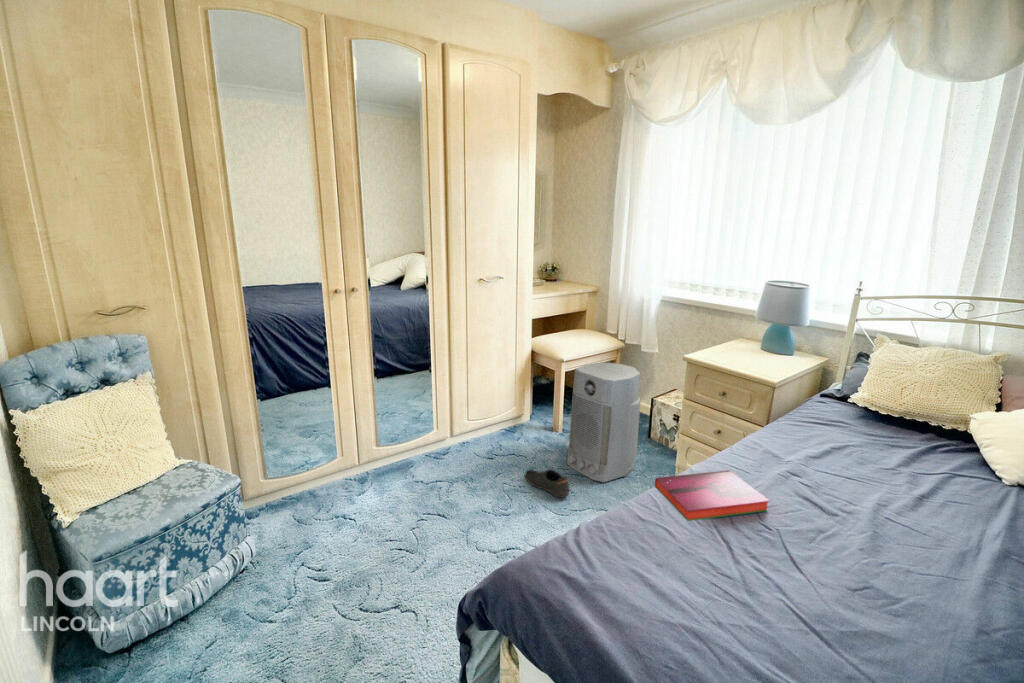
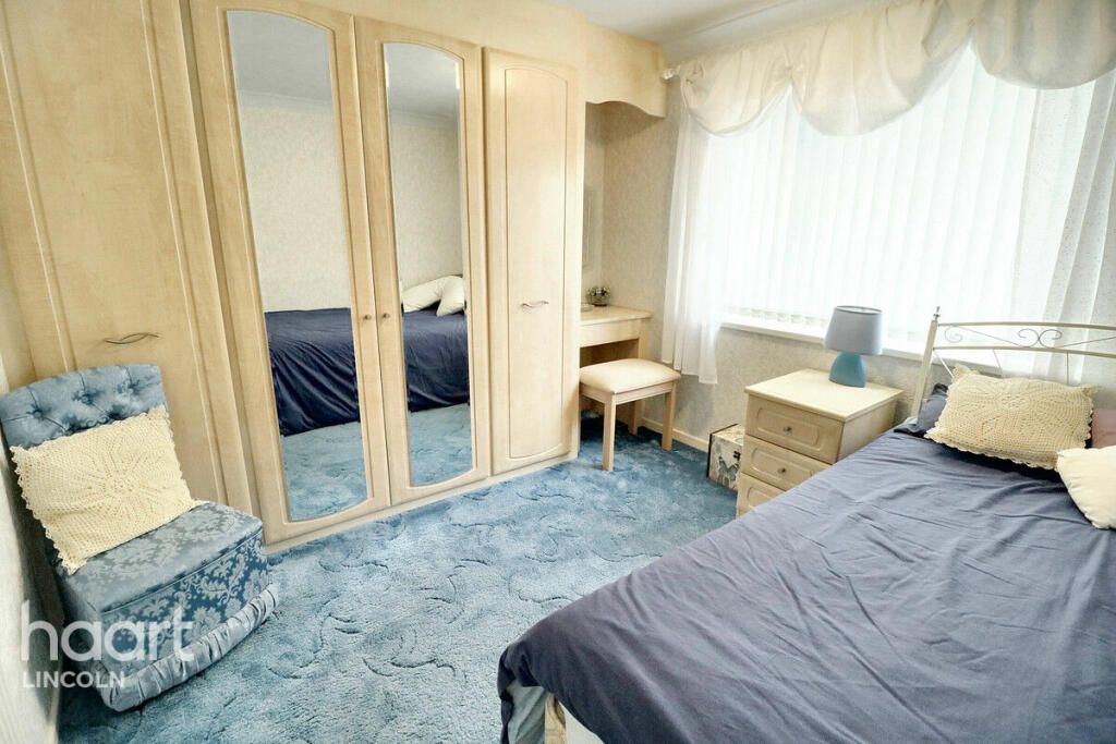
- hardback book (709, 493)
- shoe (546, 477)
- air purifier (606, 418)
